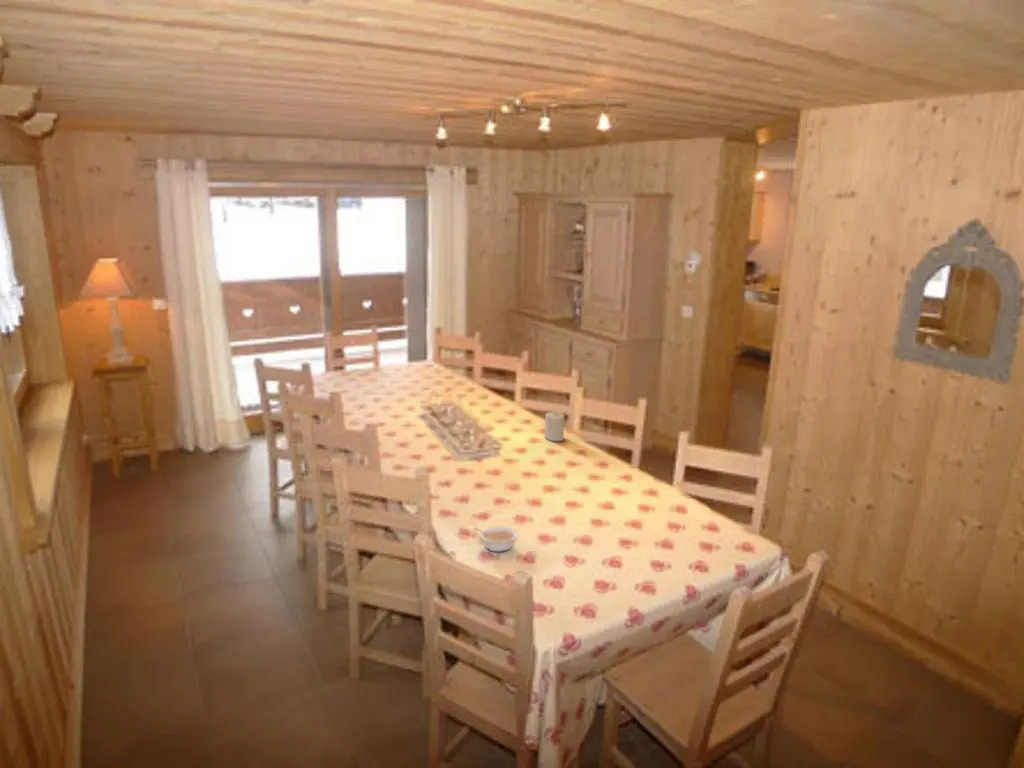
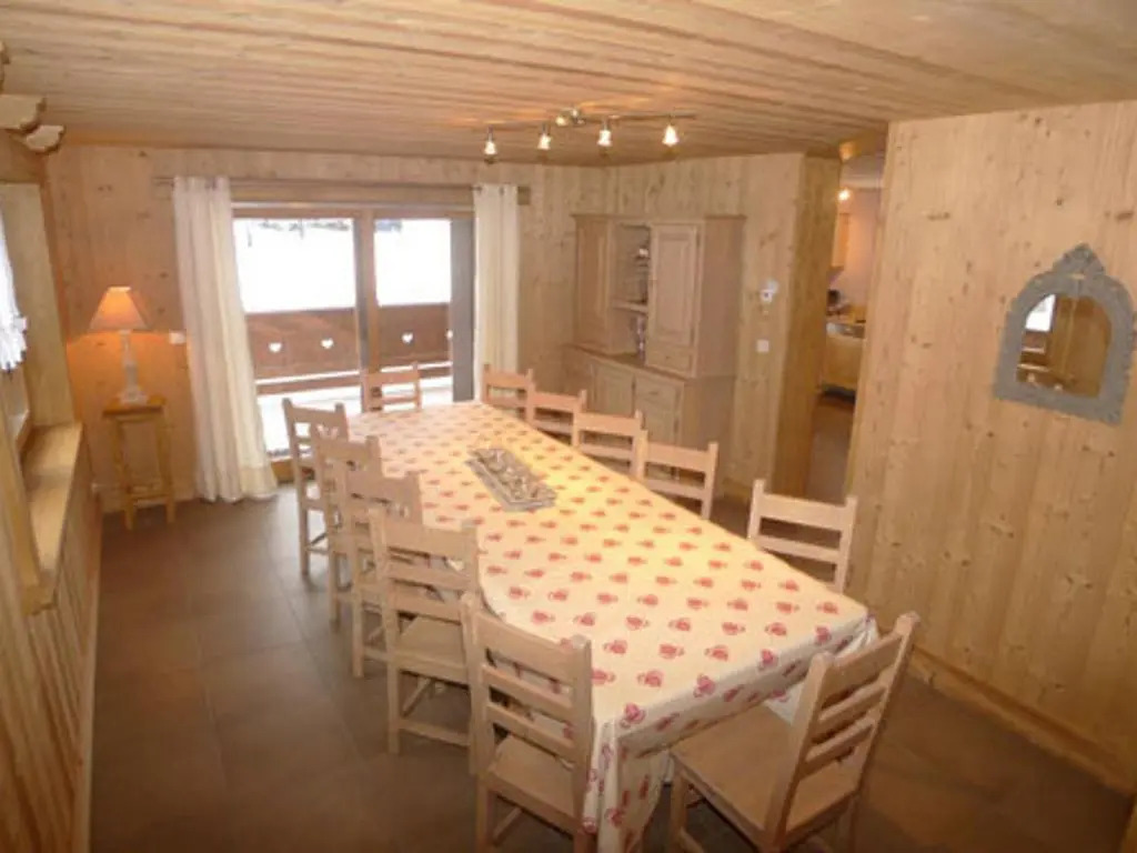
- candle (554, 424)
- legume (497, 539)
